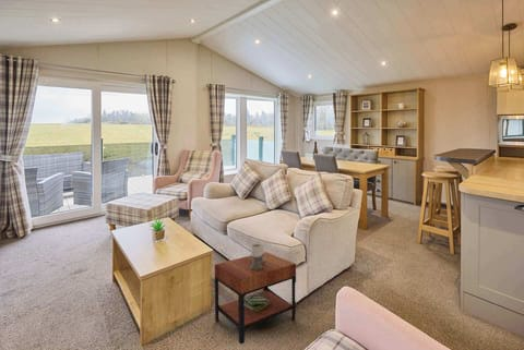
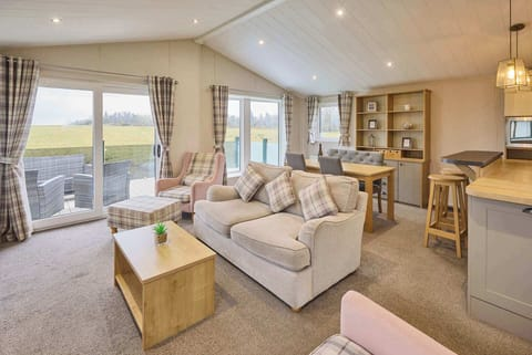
- side table (254, 280)
